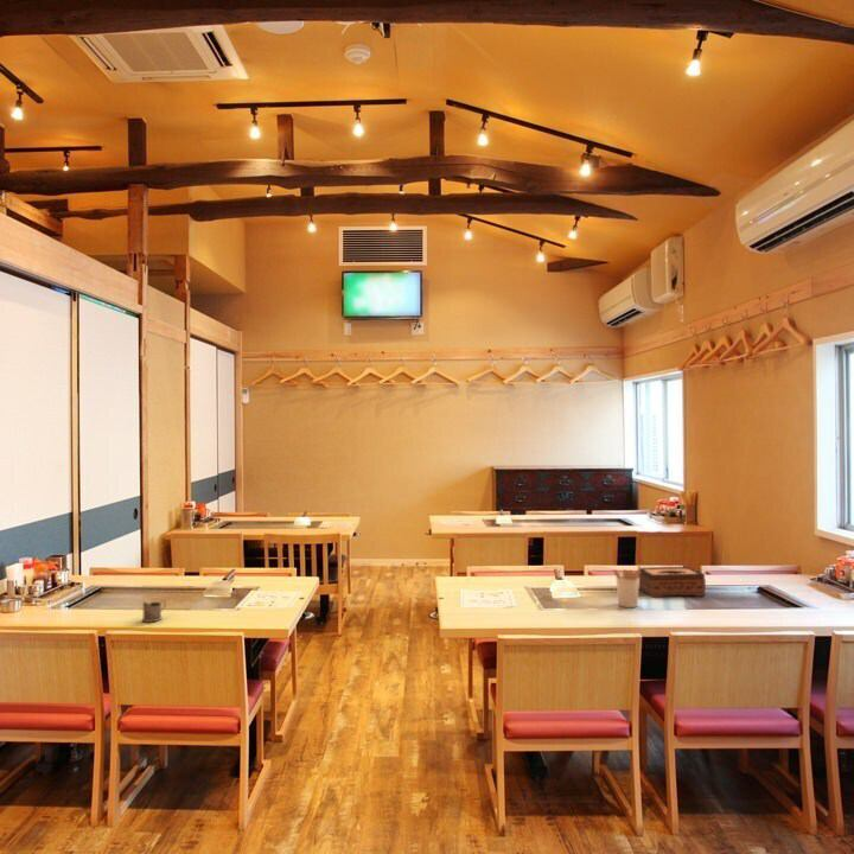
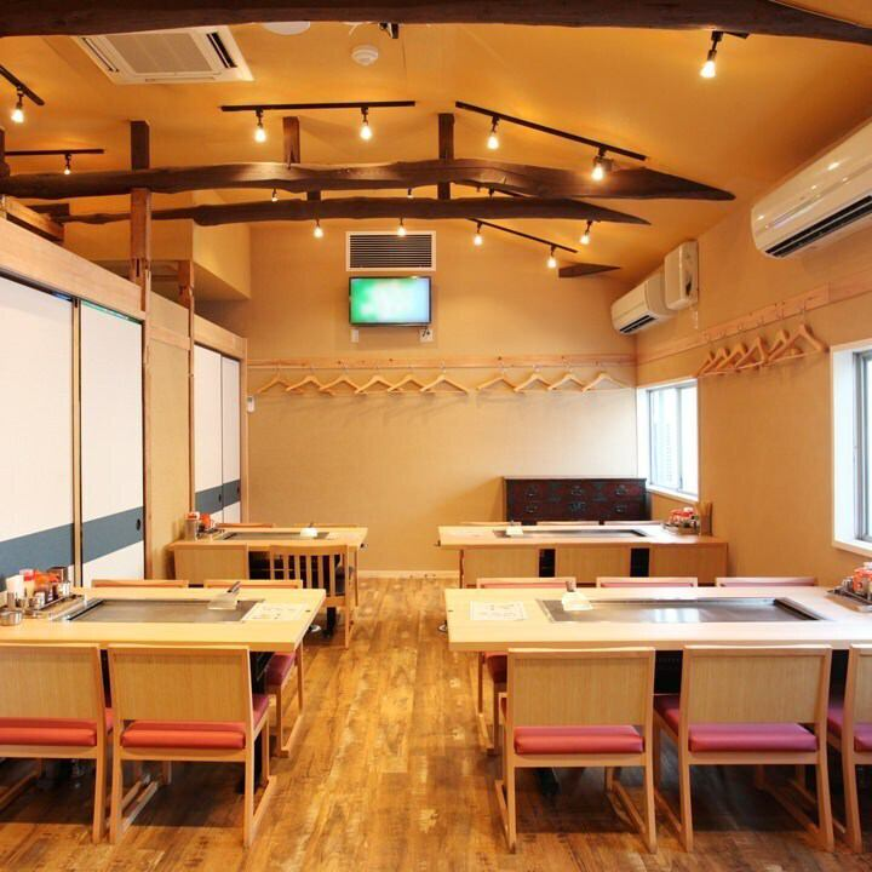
- tea glass holder (154, 608)
- utensil holder (629, 585)
- tissue box (670, 581)
